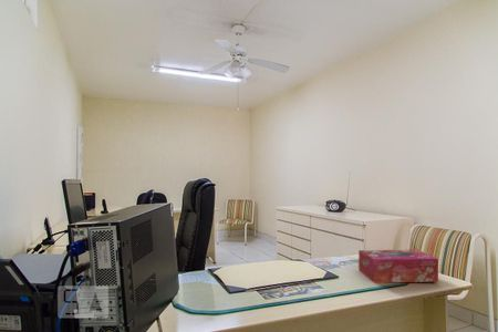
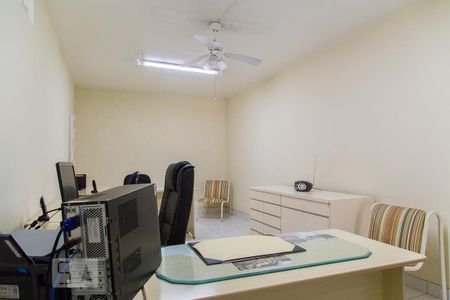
- tissue box (396, 264)
